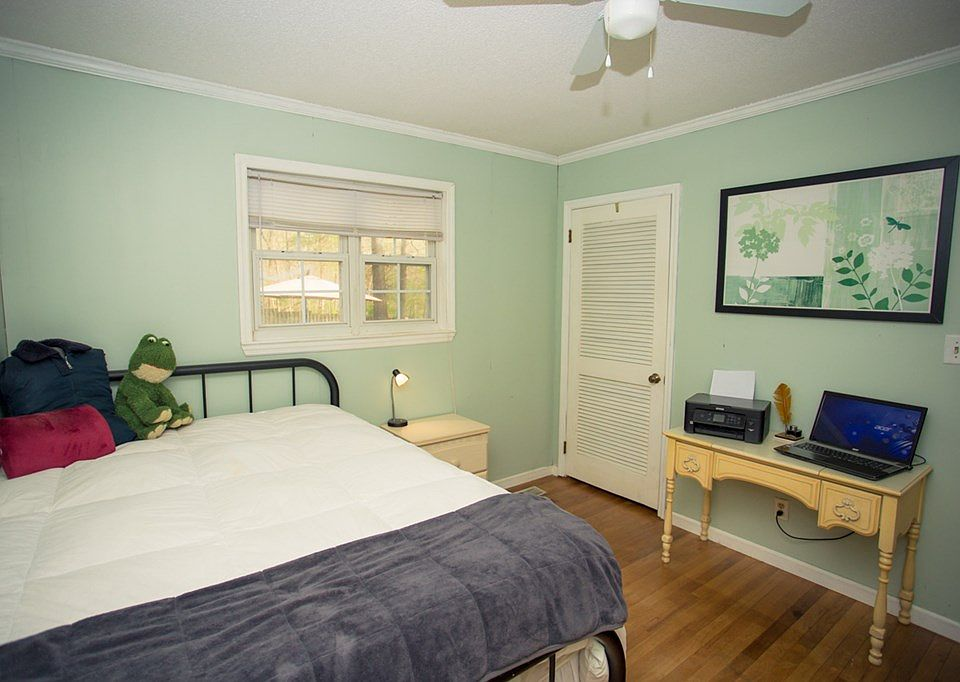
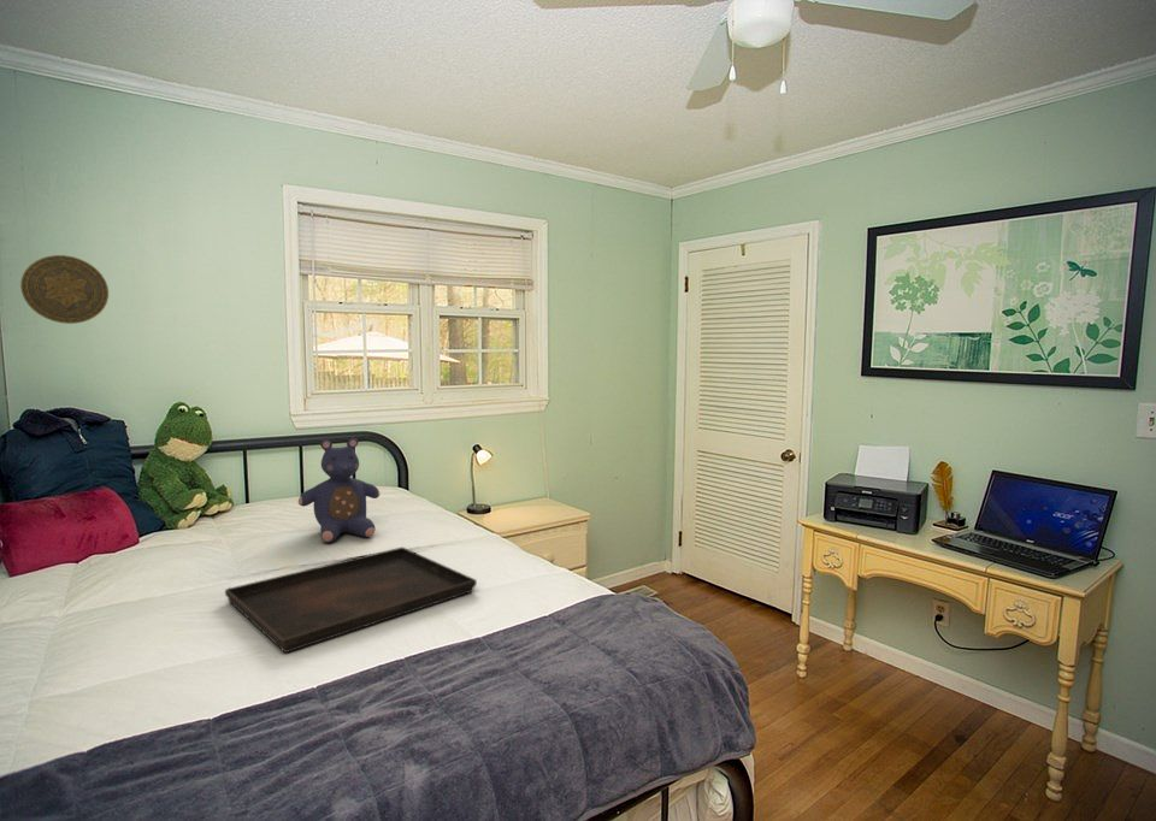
+ teddy bear (342, 486)
+ serving tray (354, 590)
+ decorative plate (65, 289)
